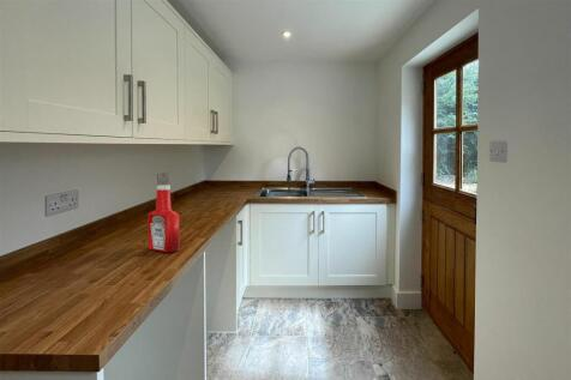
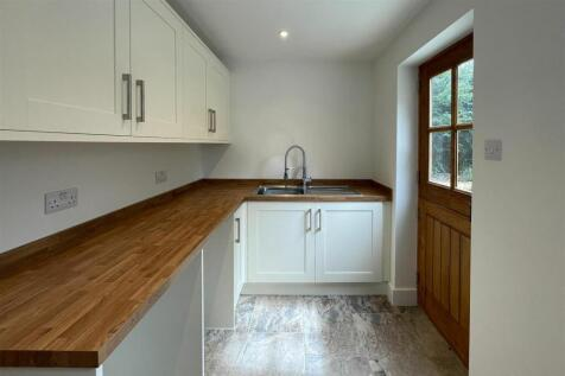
- soap bottle (163, 217)
